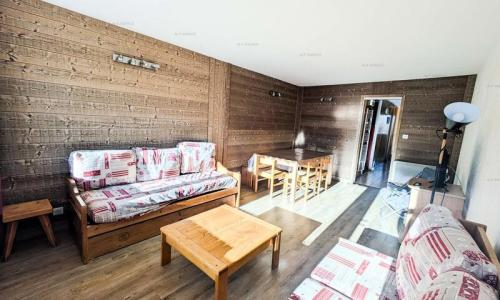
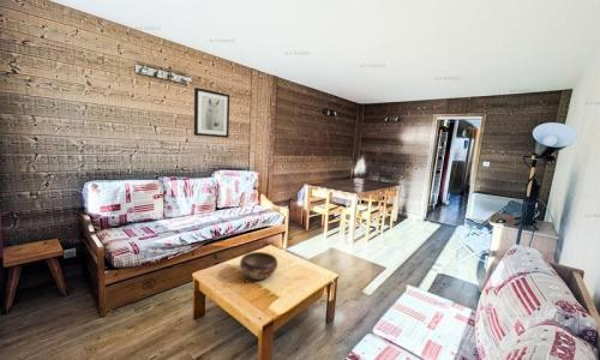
+ wall art (212, 114)
+ decorative bowl (258, 266)
